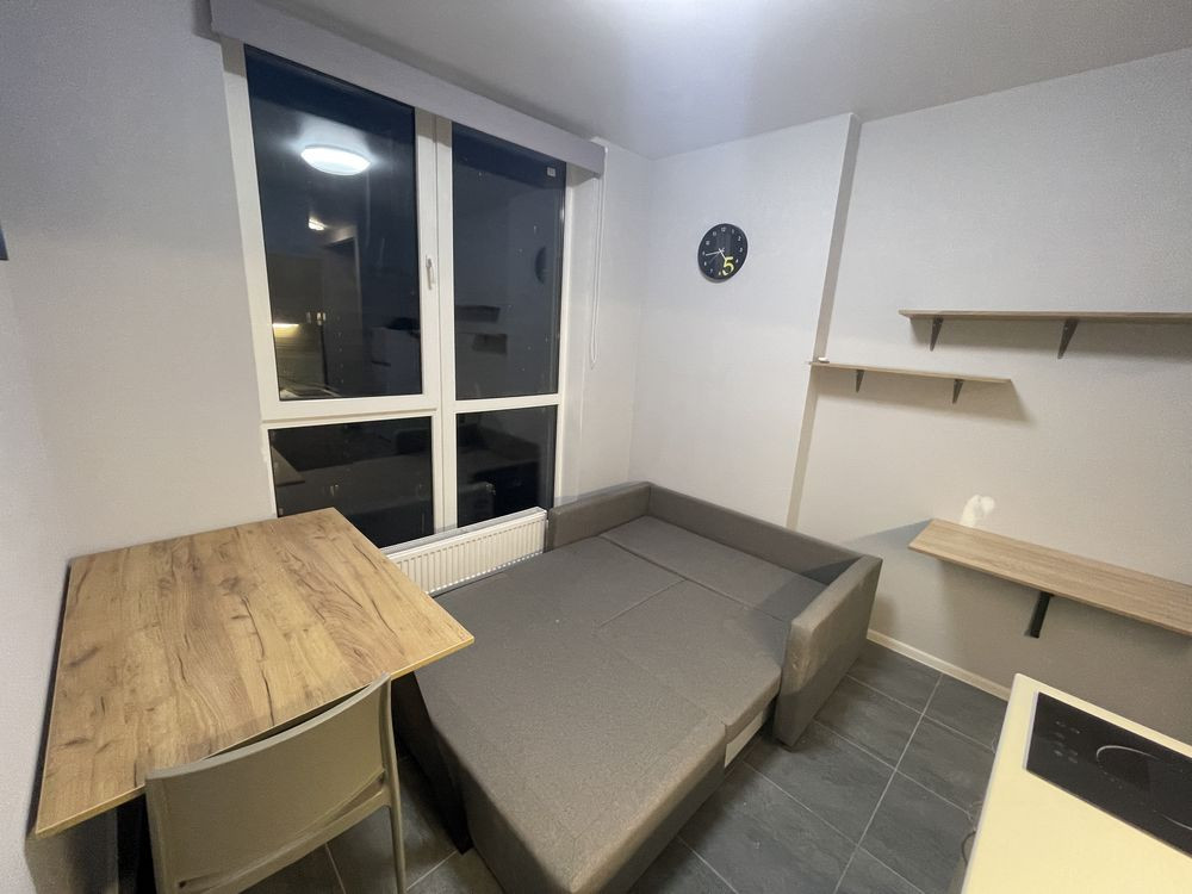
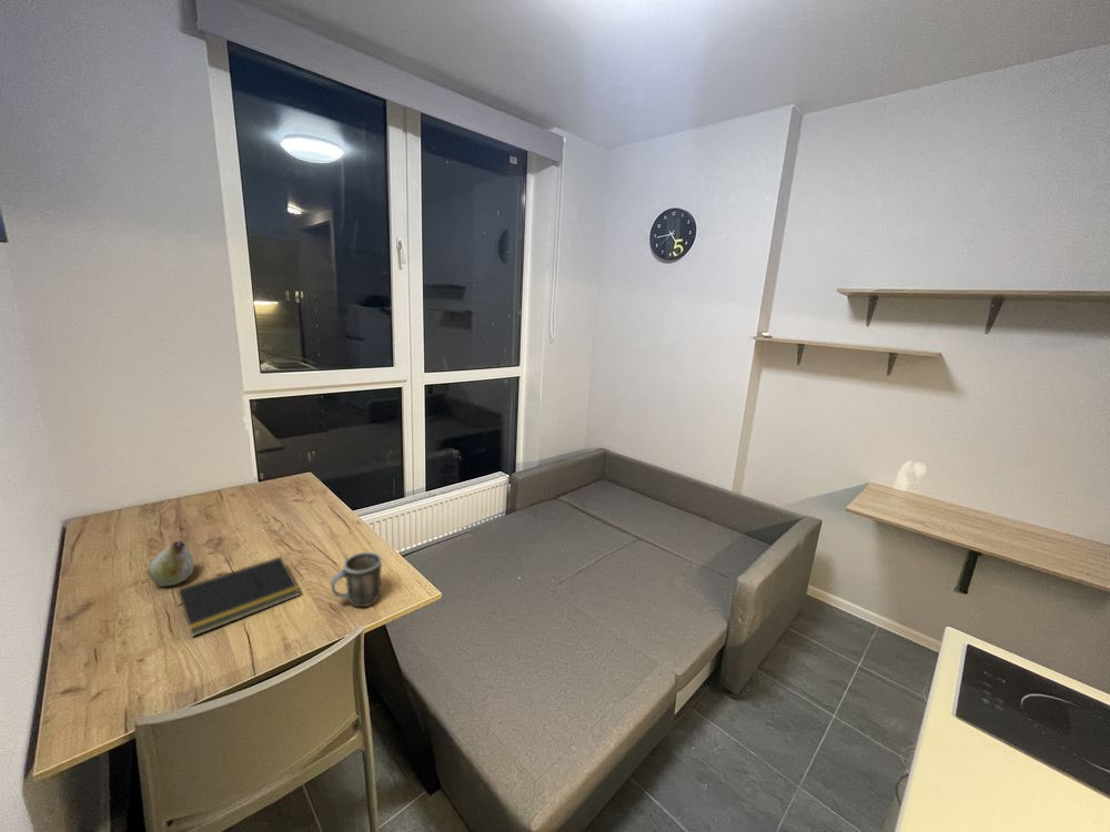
+ fruit (170, 561)
+ mug (357, 582)
+ notepad (241, 591)
